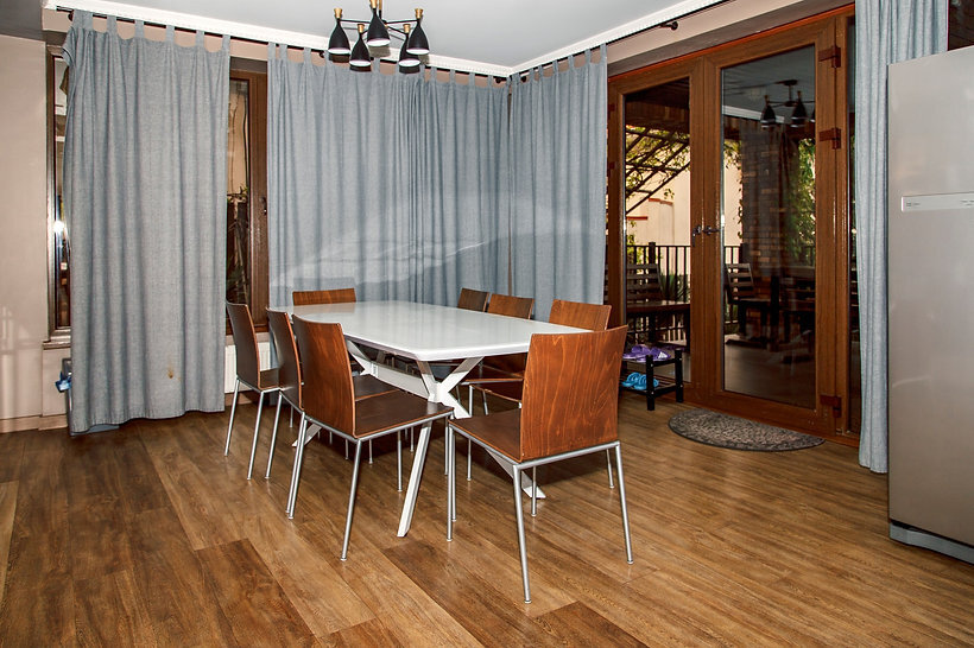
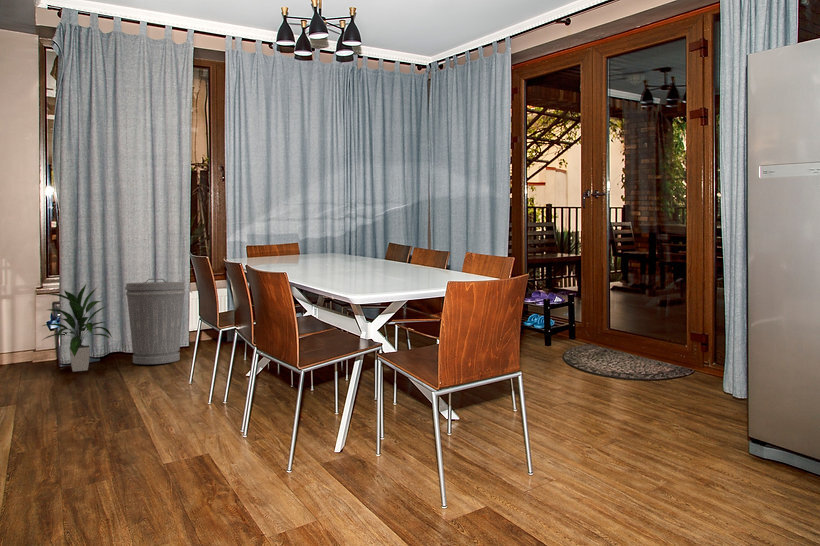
+ indoor plant (77, 327)
+ trash can (156, 319)
